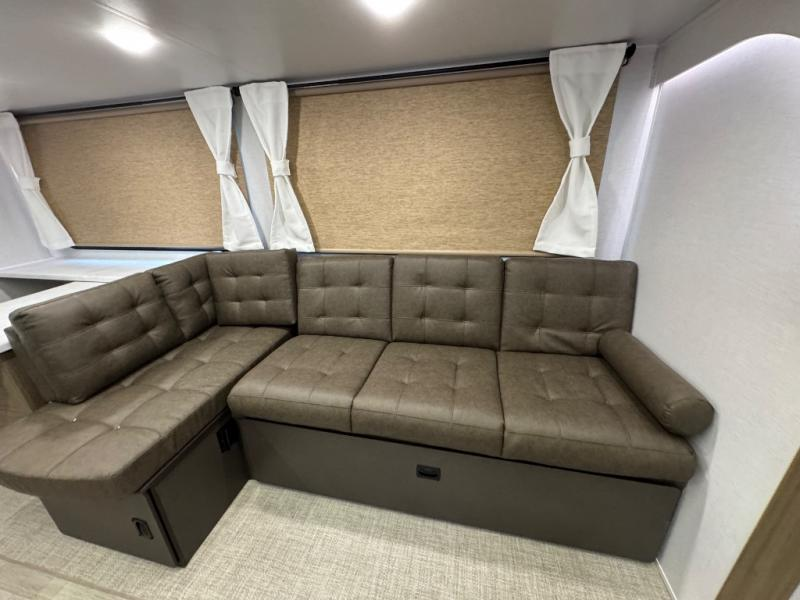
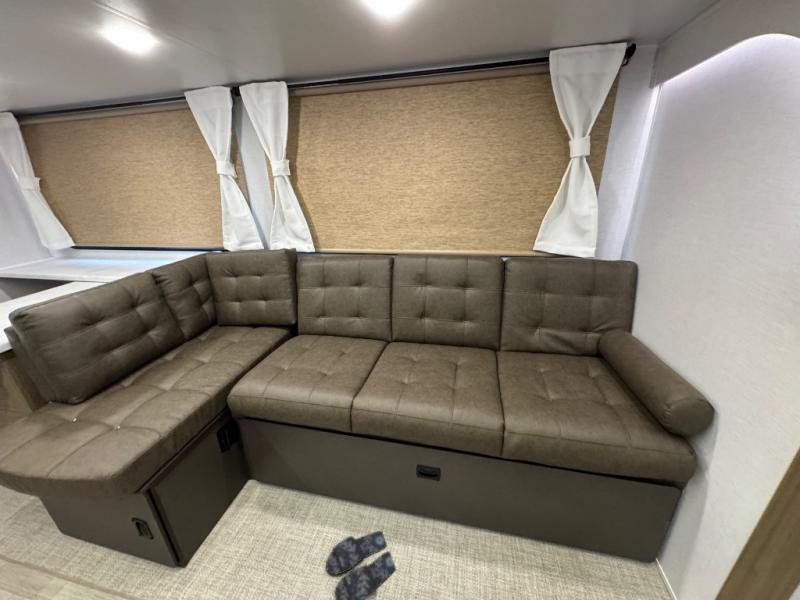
+ slippers (361, 559)
